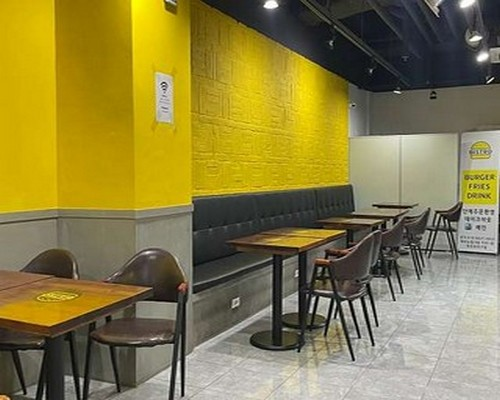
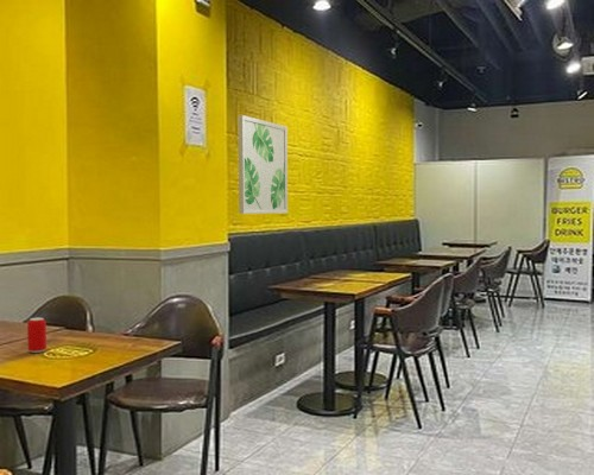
+ wall art (264, 167)
+ beverage can (37, 335)
